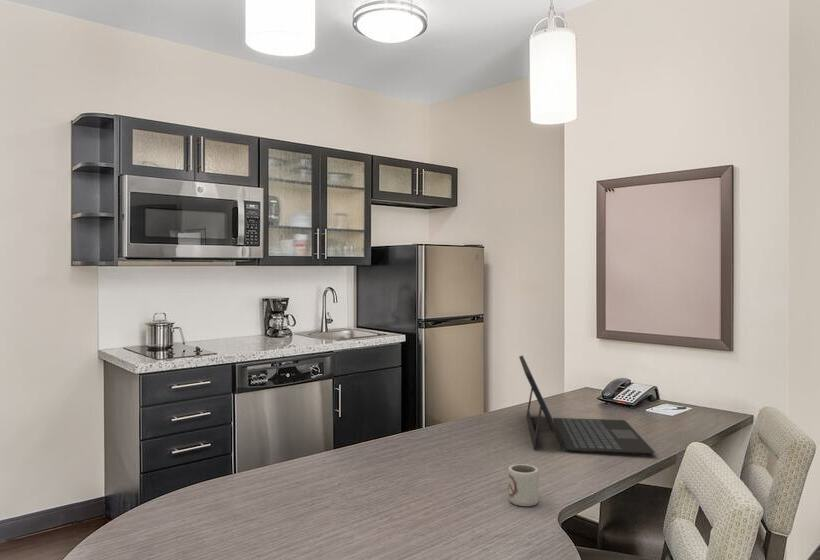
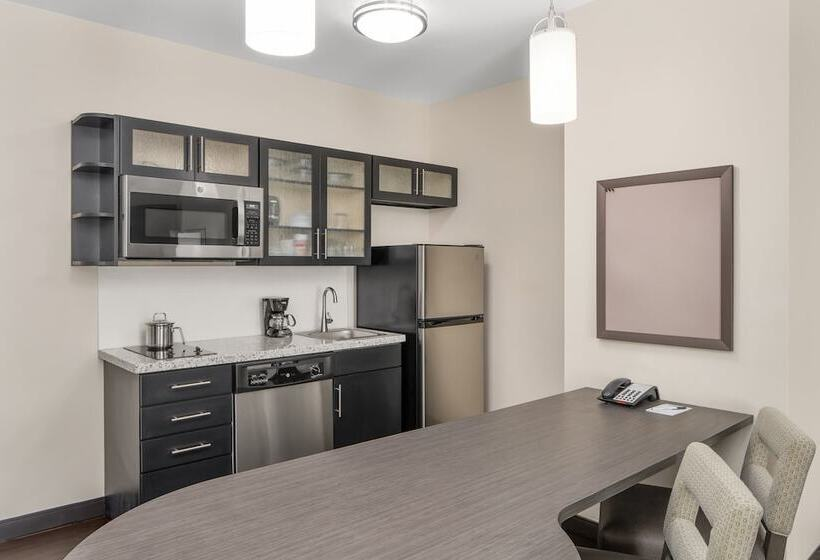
- laptop (573, 418)
- cup (521, 482)
